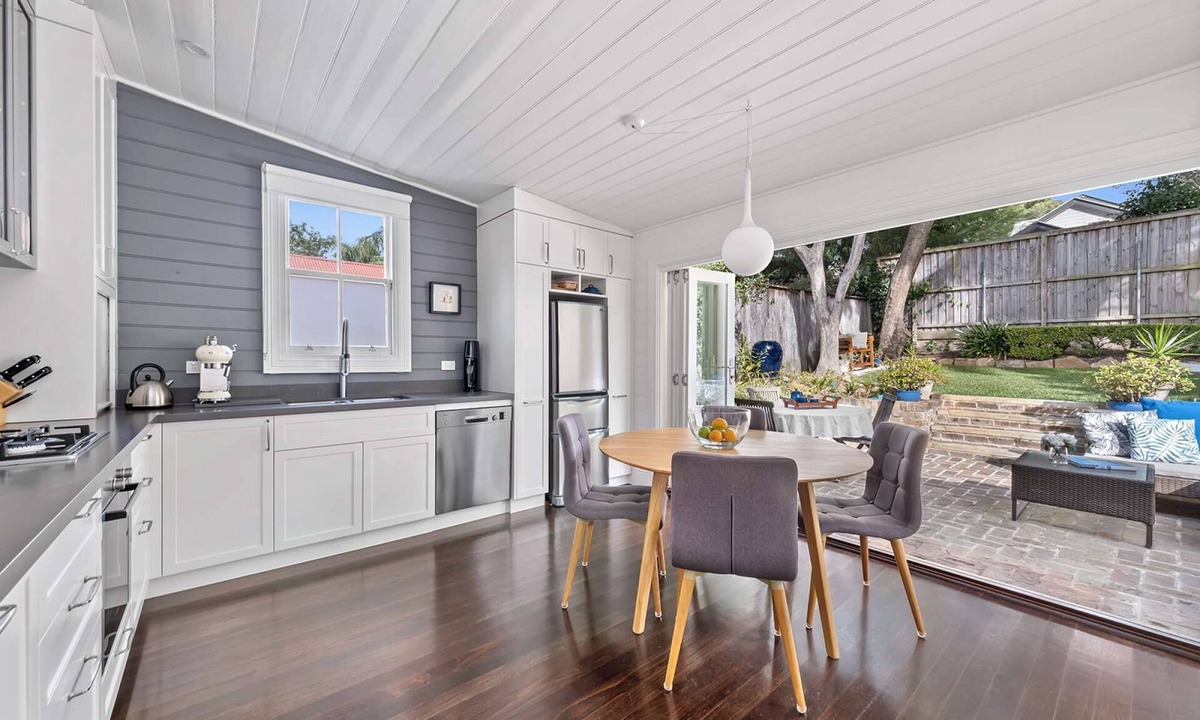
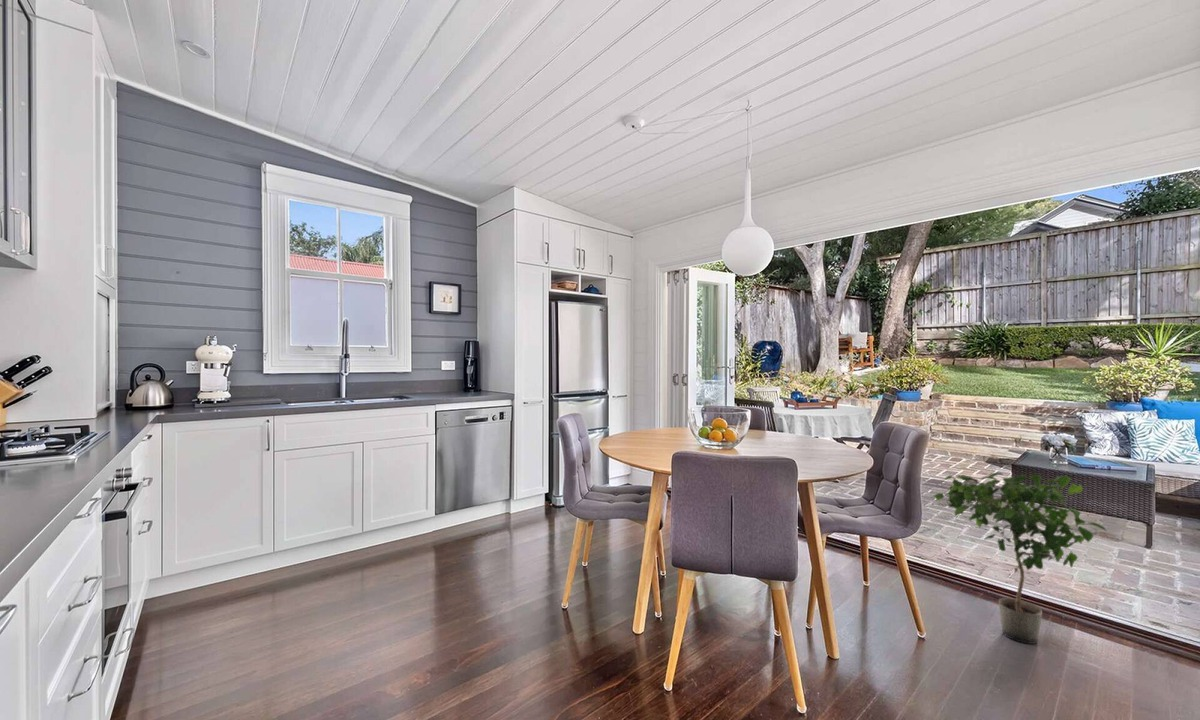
+ potted plant (1015, 552)
